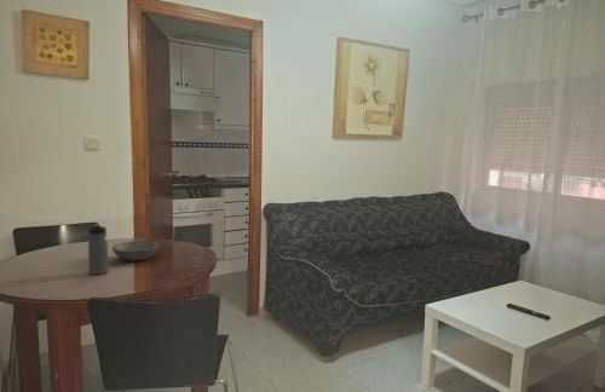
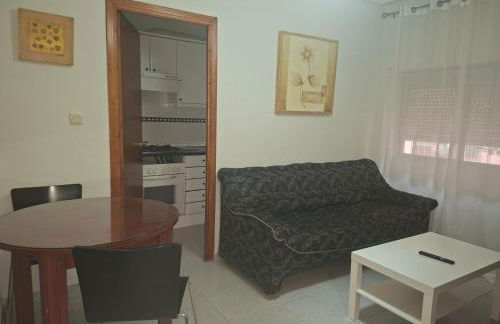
- soup bowl (136, 252)
- water bottle (98, 248)
